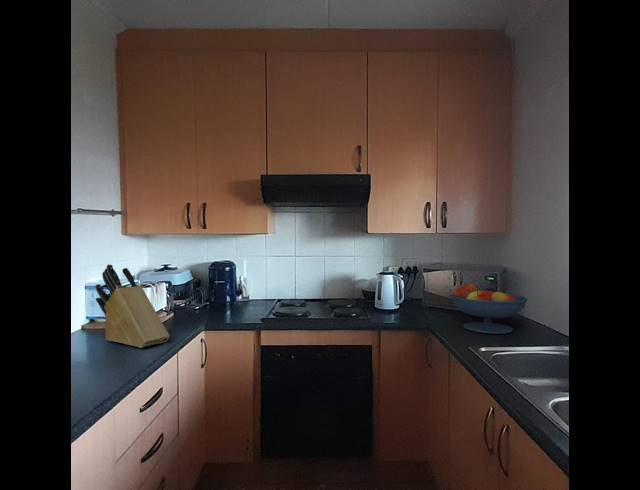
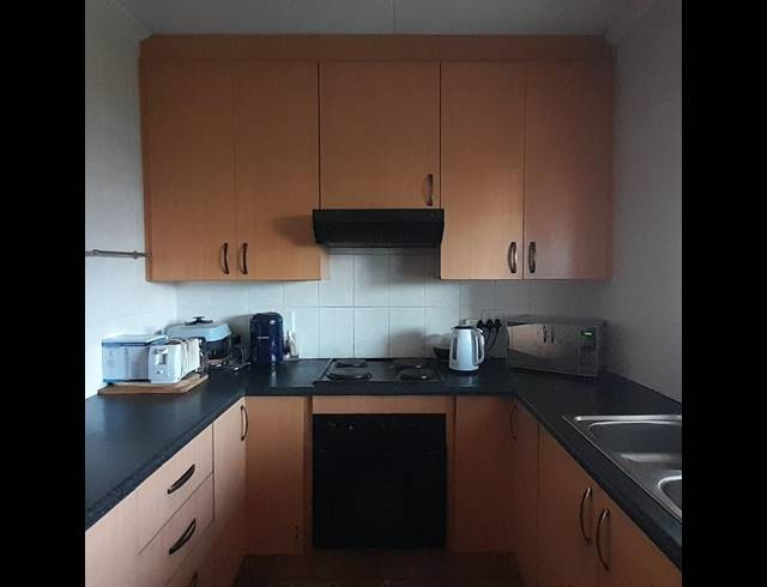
- knife block (130, 302)
- fruit bowl (487, 306)
